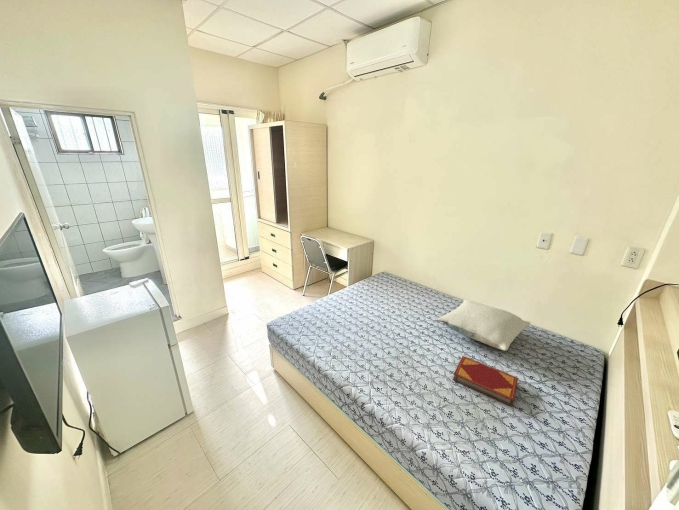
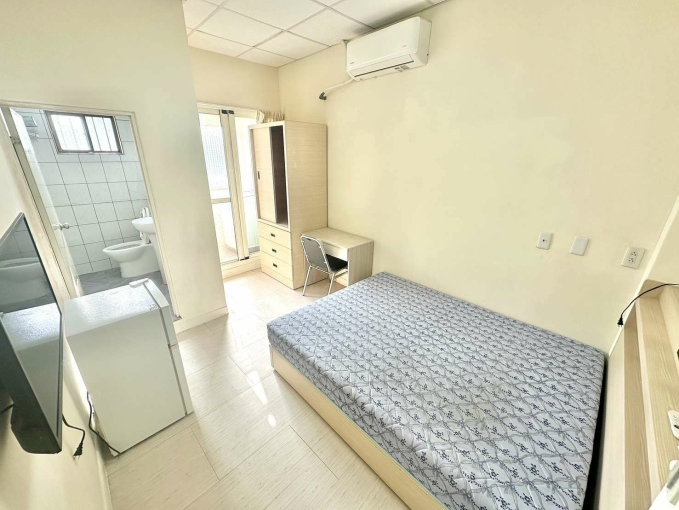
- hardback book (484, 378)
- pillow (482, 321)
